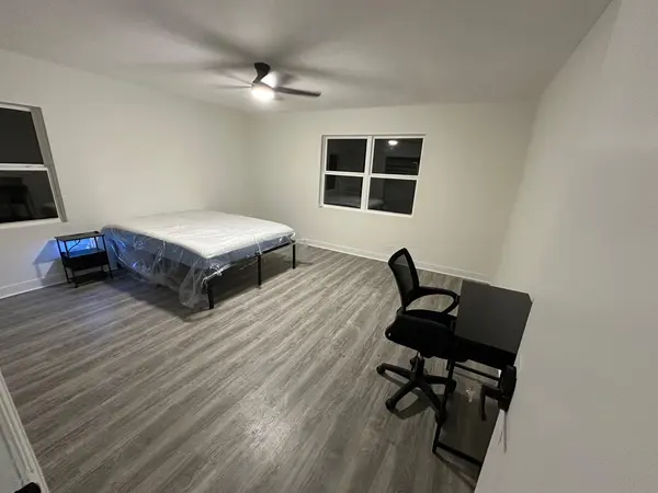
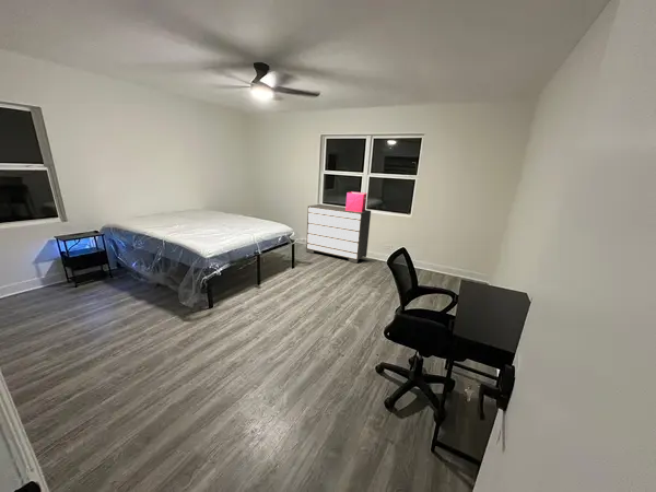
+ dresser (337, 232)
+ storage bin (356, 201)
